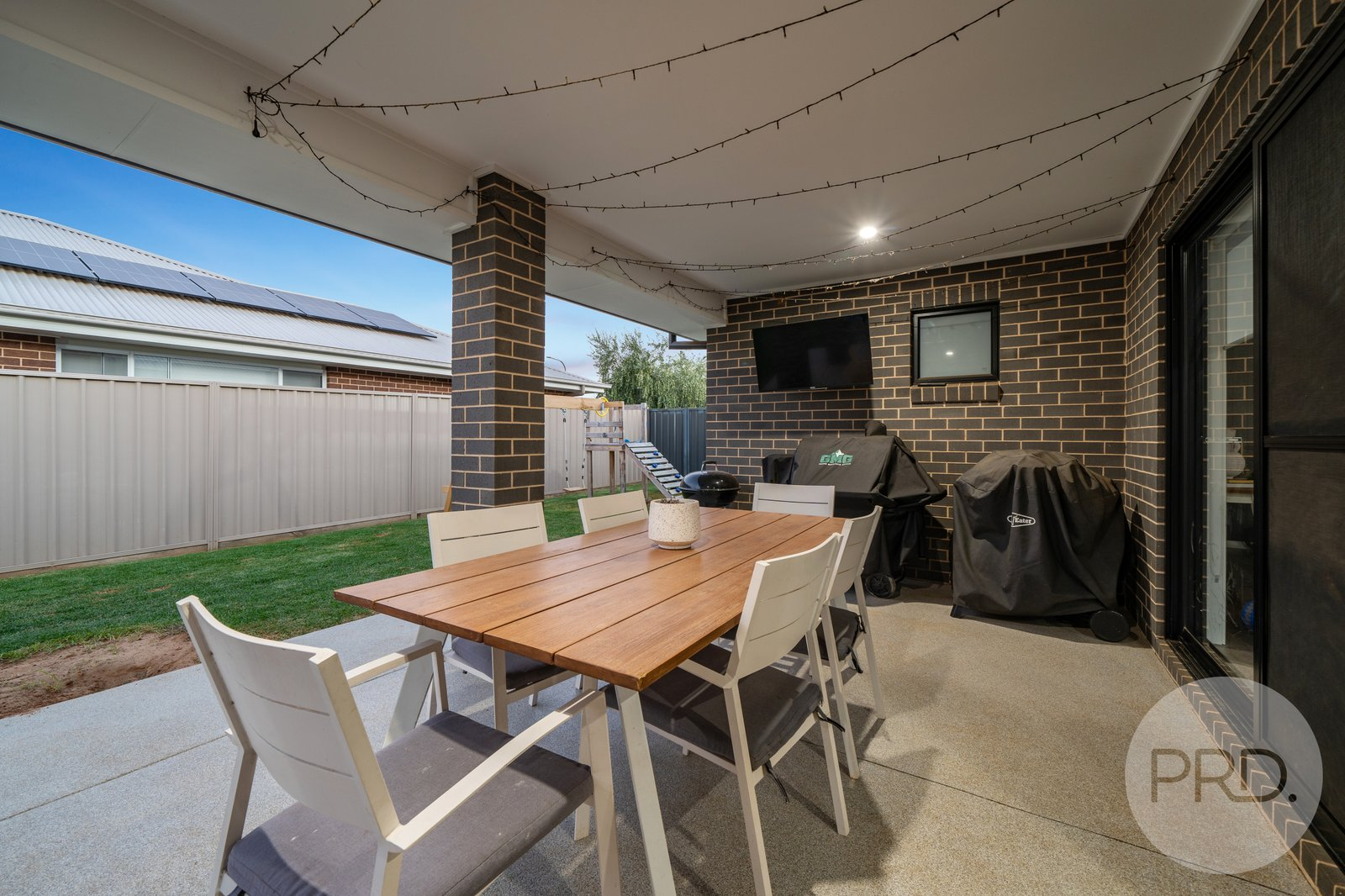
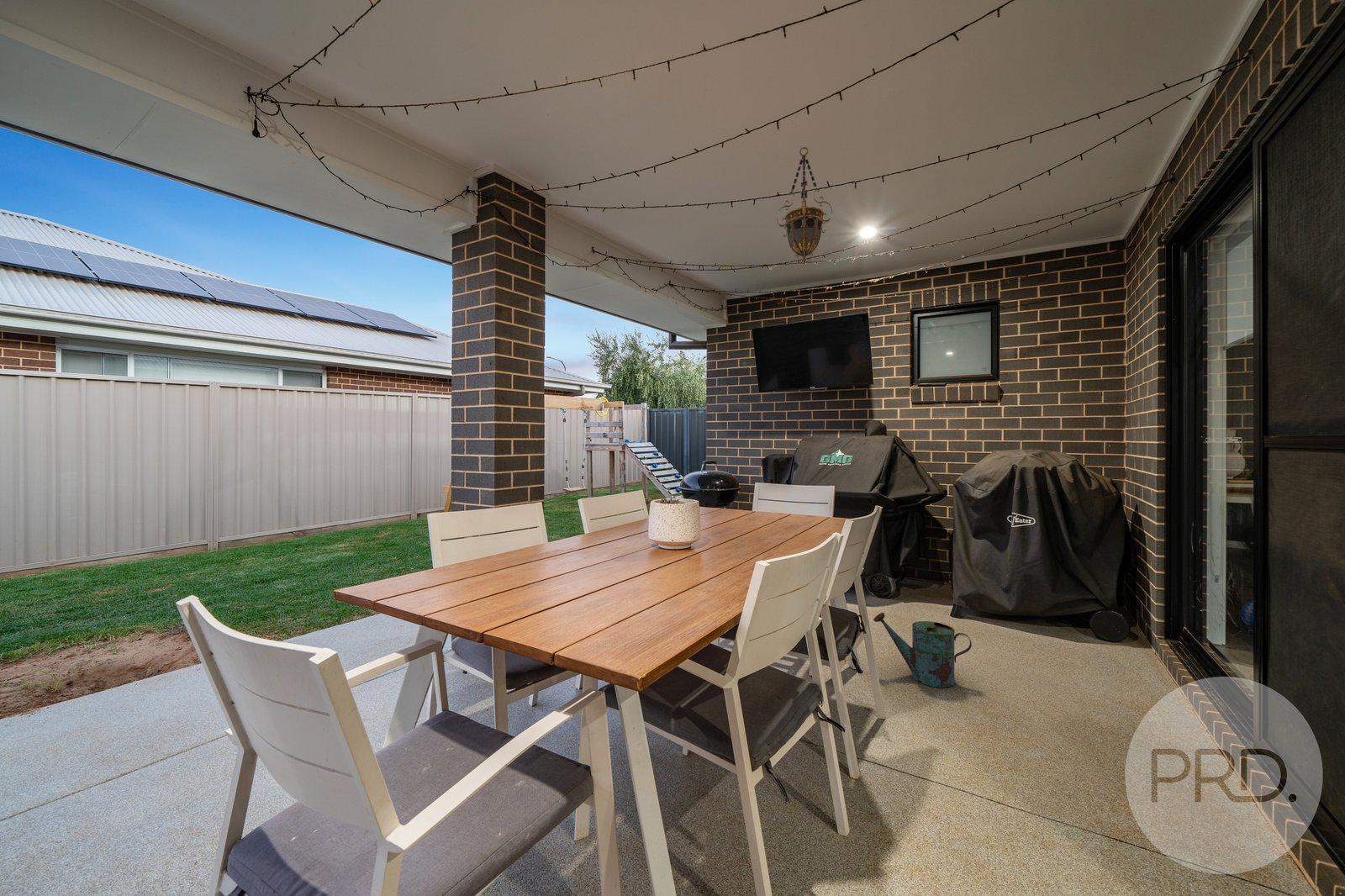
+ watering can (920, 646)
+ hanging lantern (804, 206)
